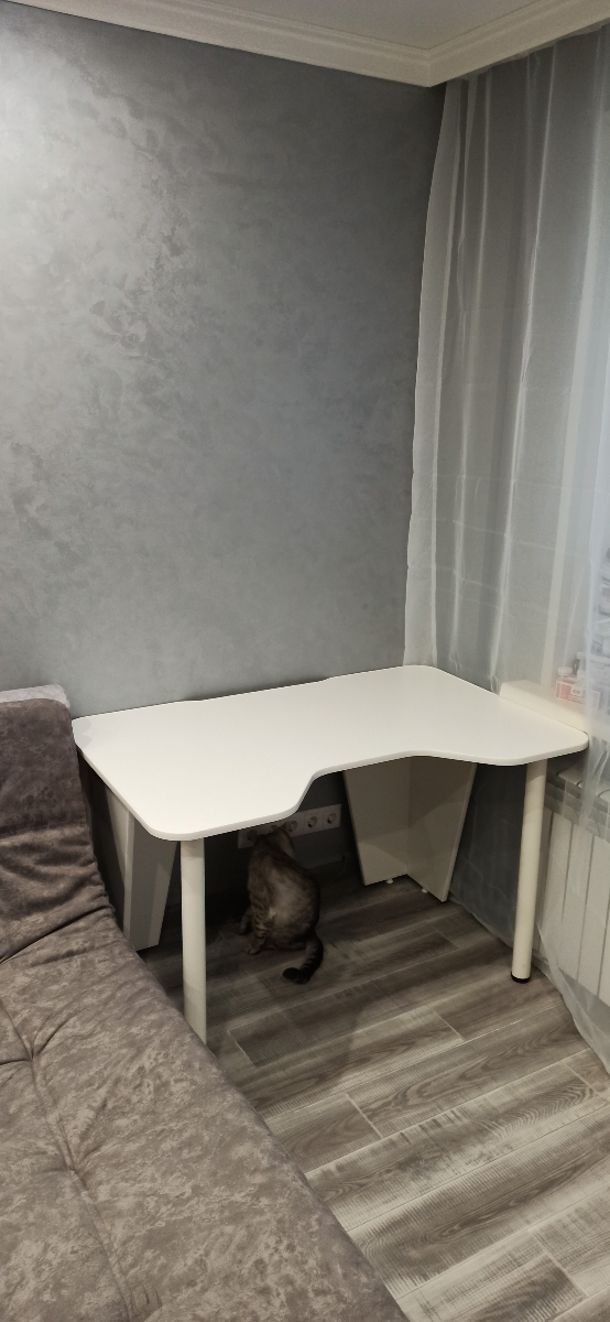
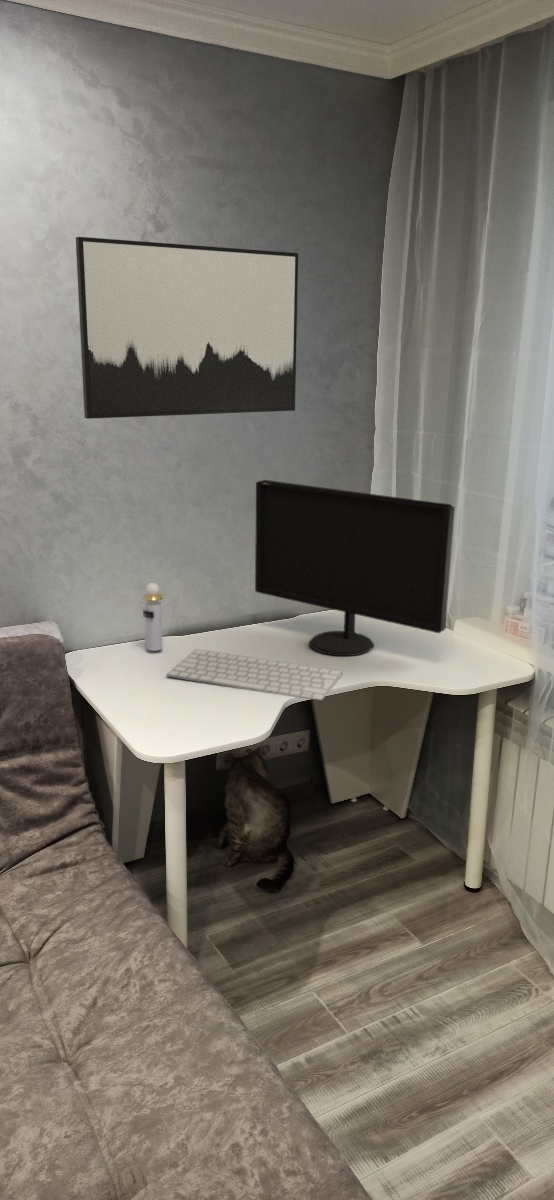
+ wall art (195, 332)
+ computer keyboard (254, 673)
+ perfume bottle (153, 617)
+ computer monitor (344, 570)
